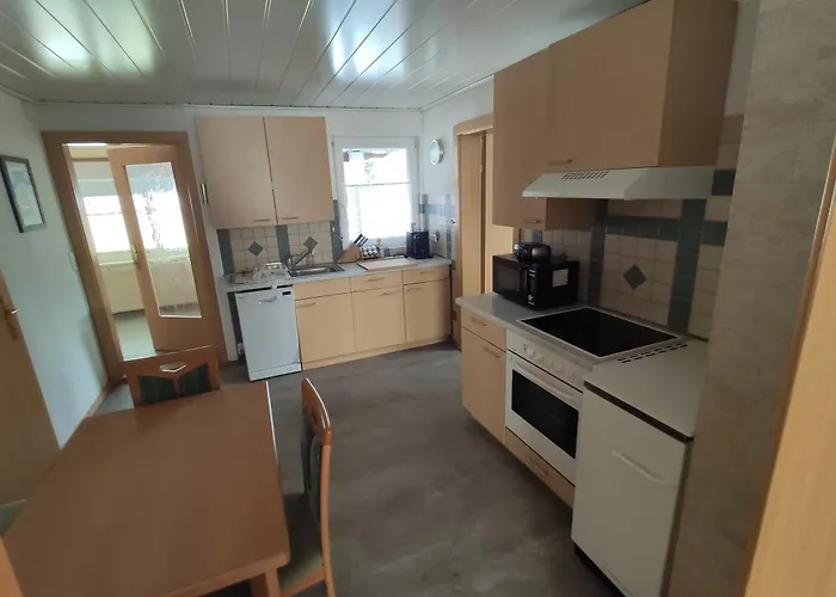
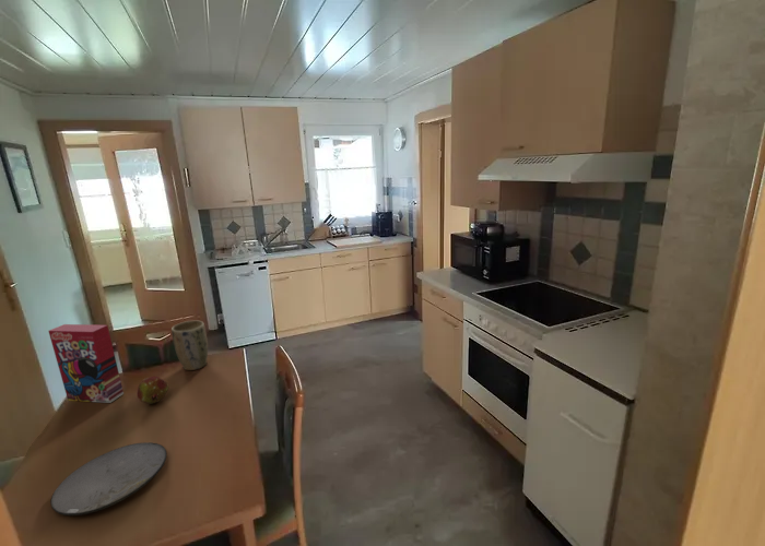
+ cereal box (86, 363)
+ plant pot (191, 345)
+ fruit (153, 391)
+ plate (113, 474)
